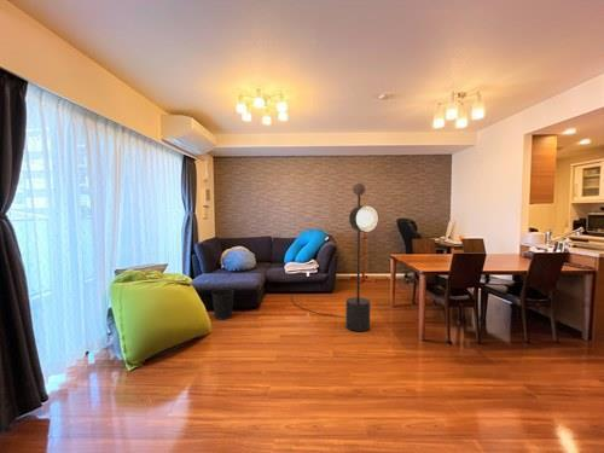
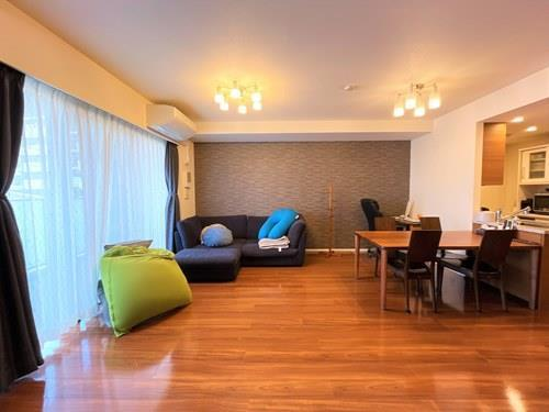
- wastebasket (222, 303)
- floor lamp (358, 249)
